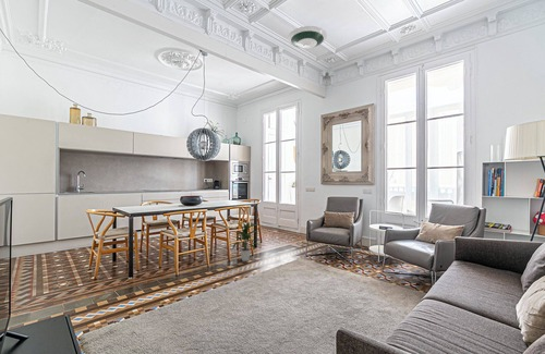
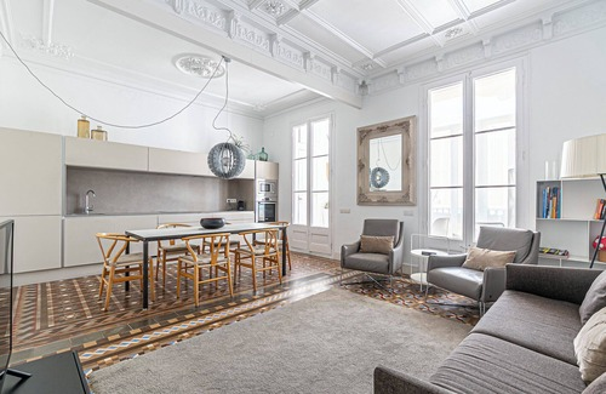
- indoor plant (245, 240)
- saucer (306, 41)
